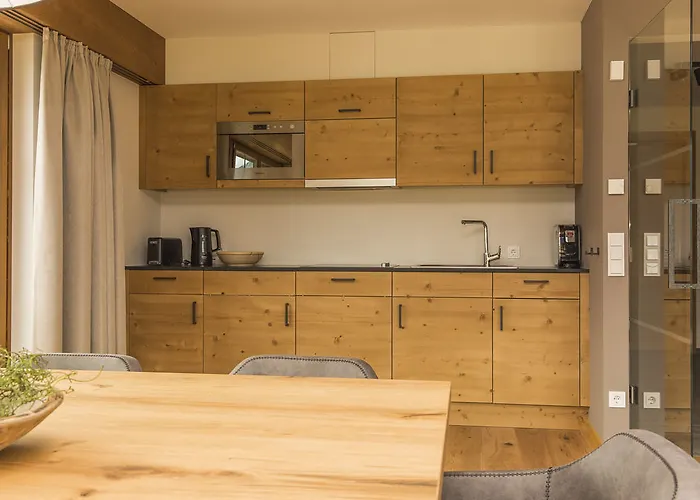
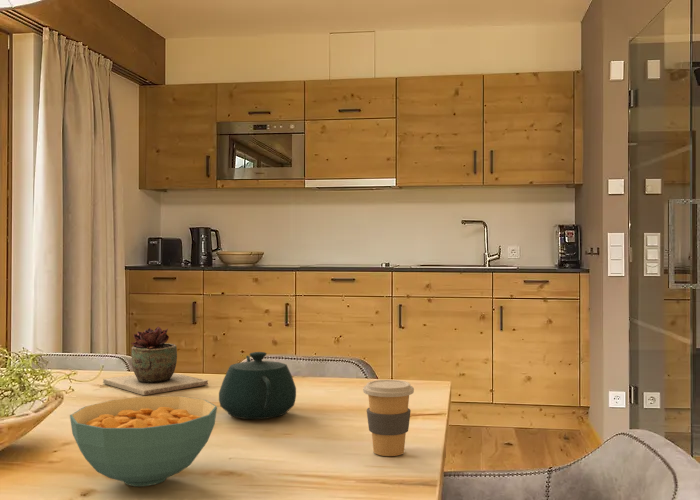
+ cereal bowl (145, 444)
+ coffee cup (388, 417)
+ teapot (257, 382)
+ succulent plant (155, 355)
